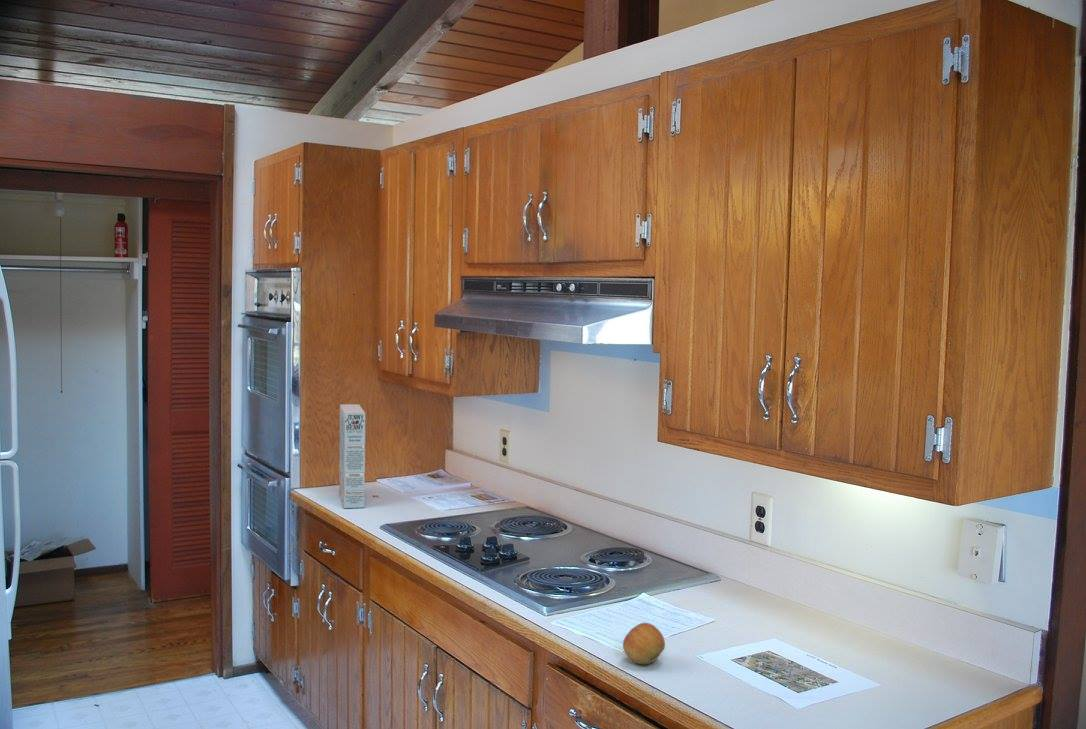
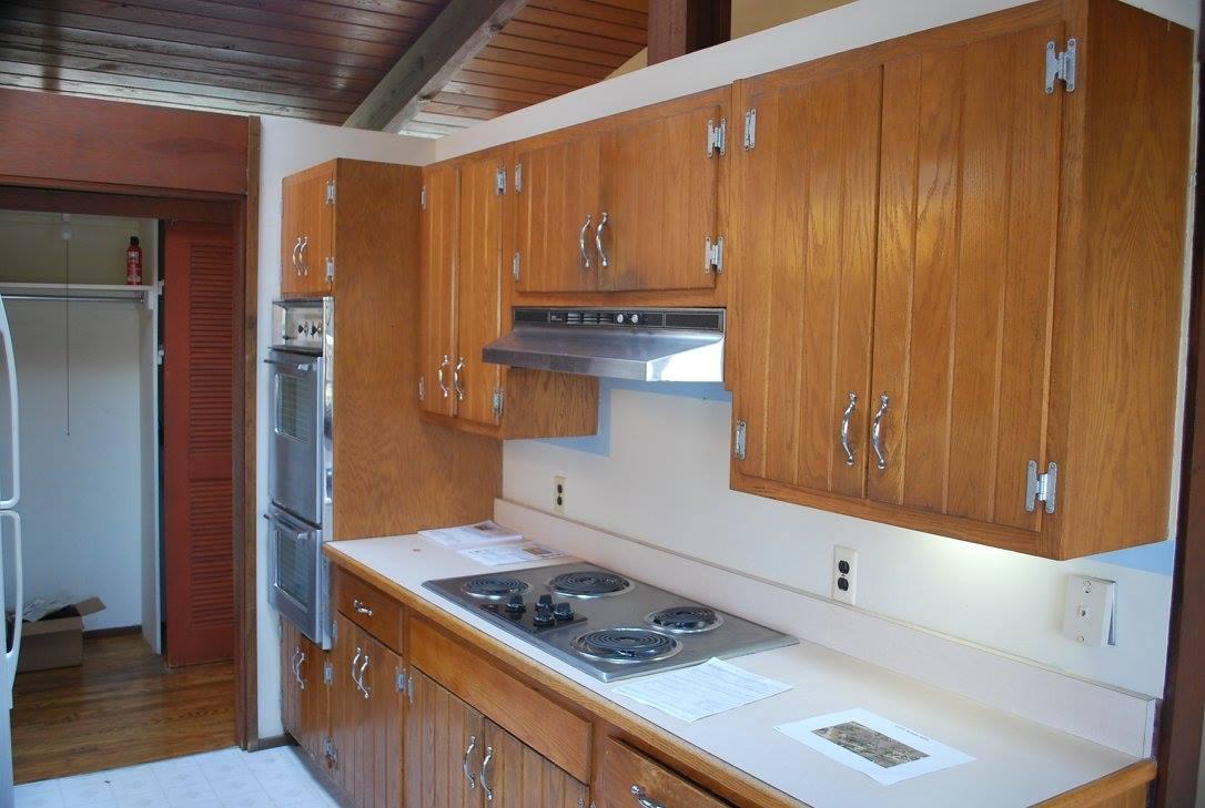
- cereal box (351, 454)
- fruit (644, 643)
